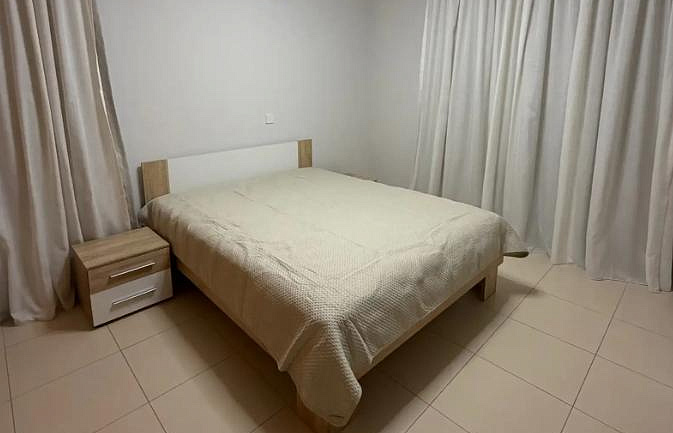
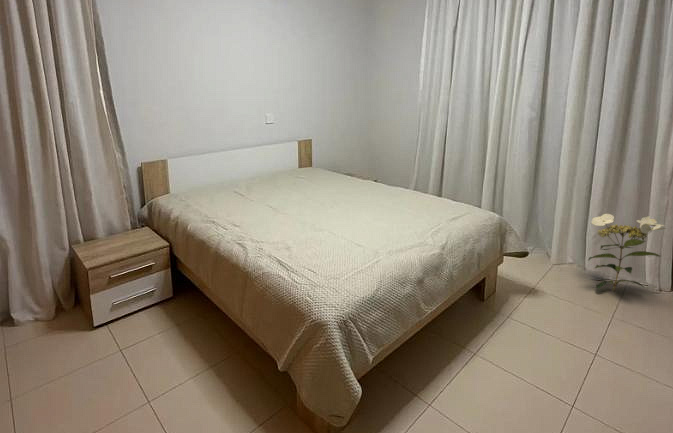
+ flowering plant (629, 255)
